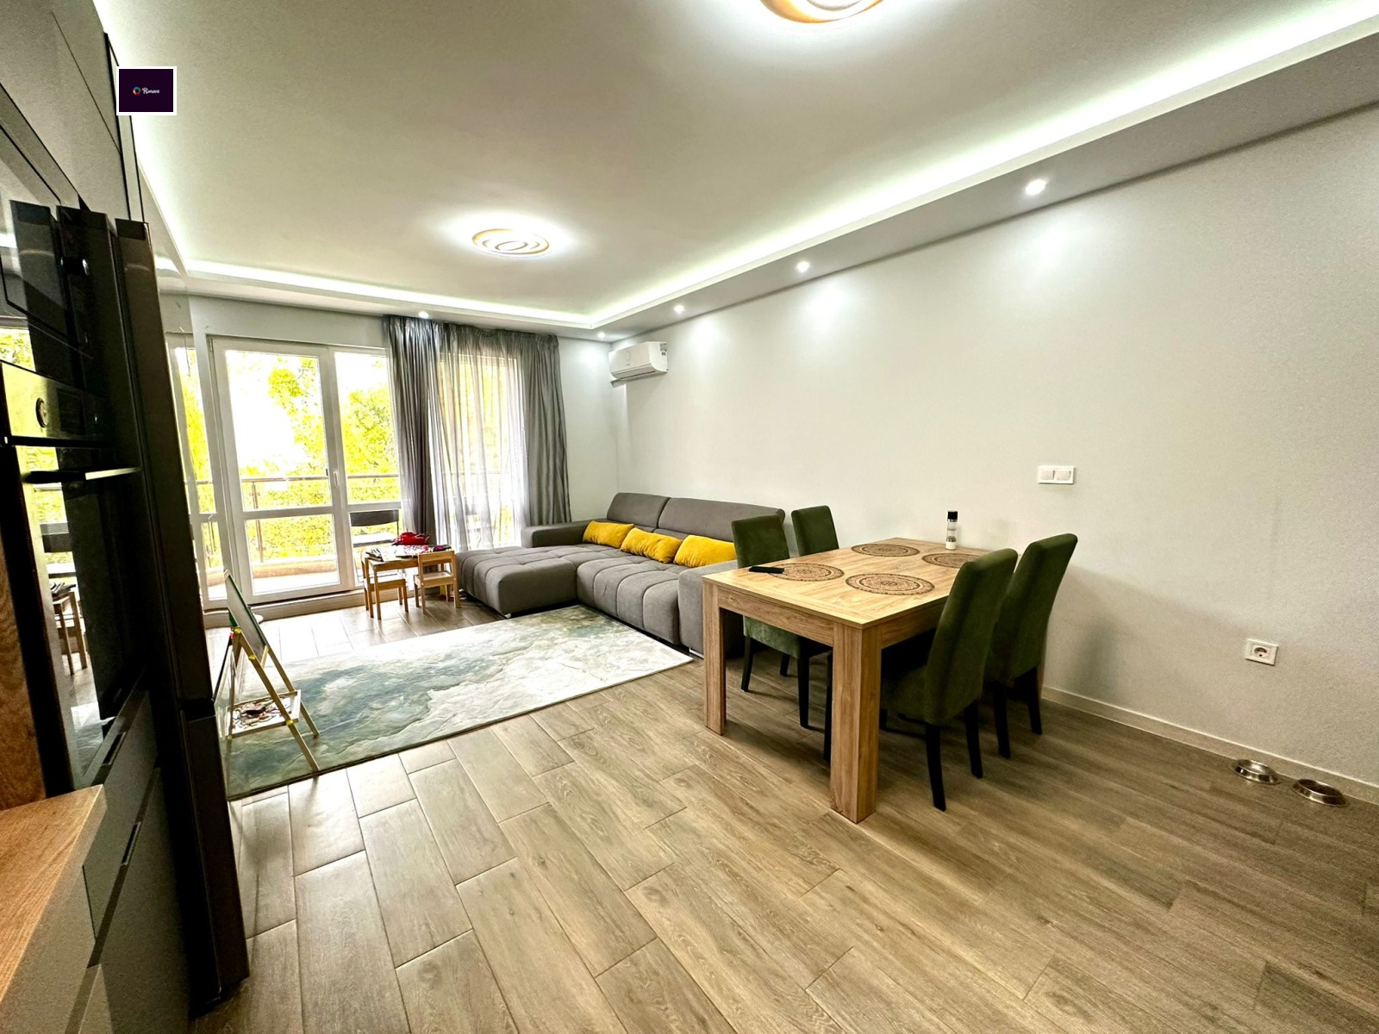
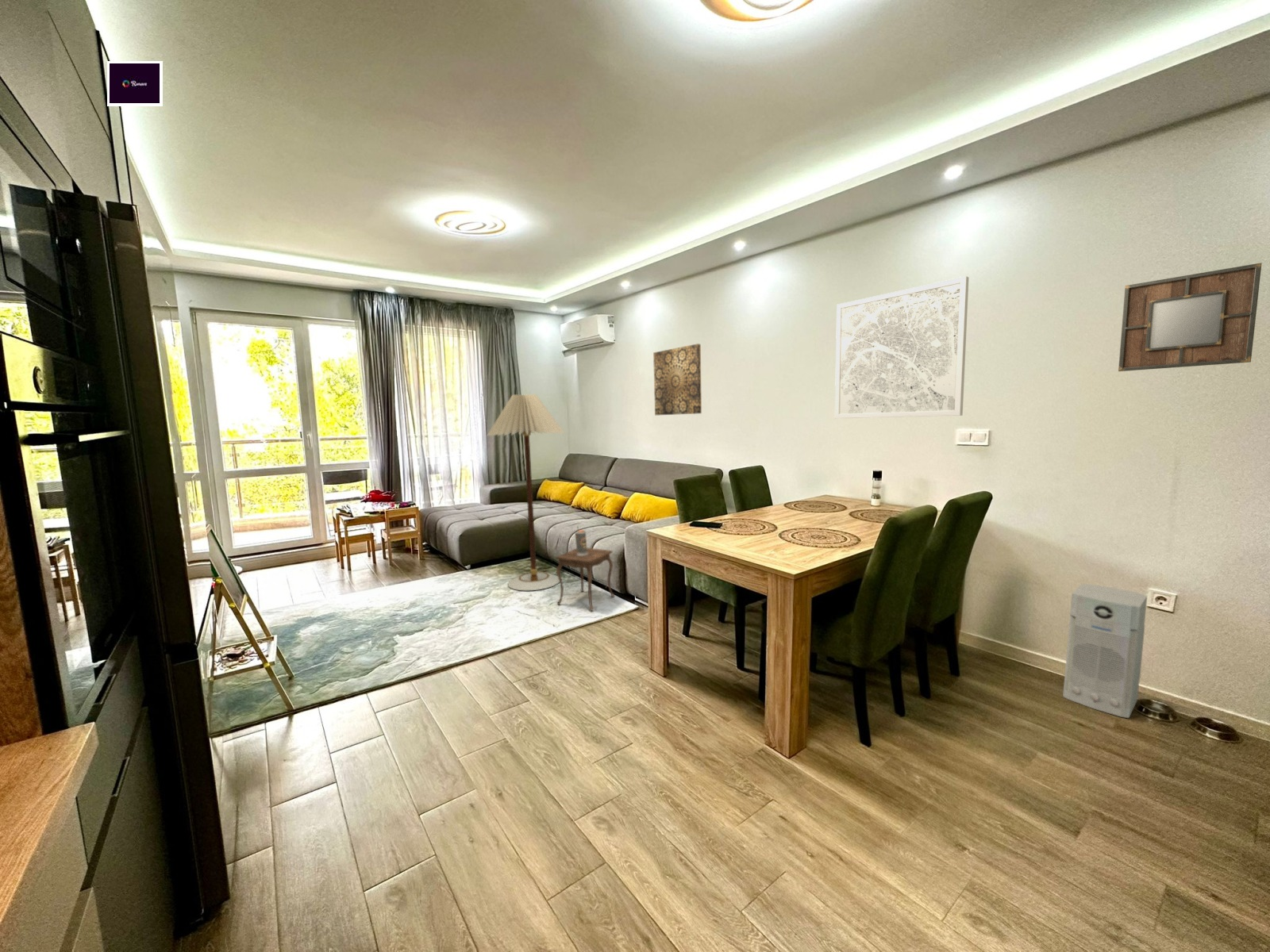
+ floor lamp (529, 489)
+ wall art (676, 382)
+ wall art (894, 355)
+ home mirror (1184, 321)
+ side table (585, 563)
+ air purifier (1104, 646)
